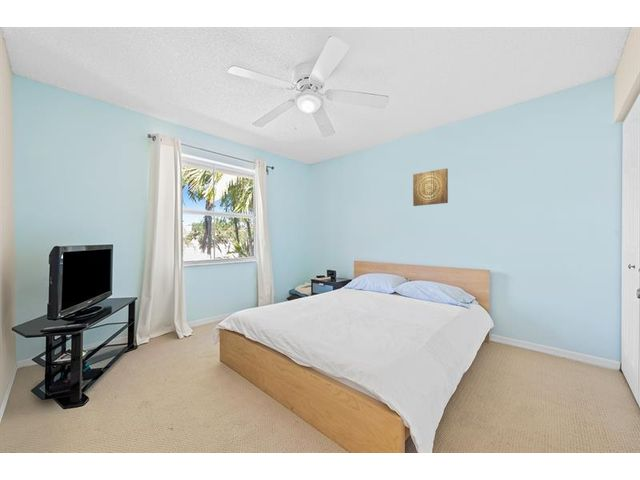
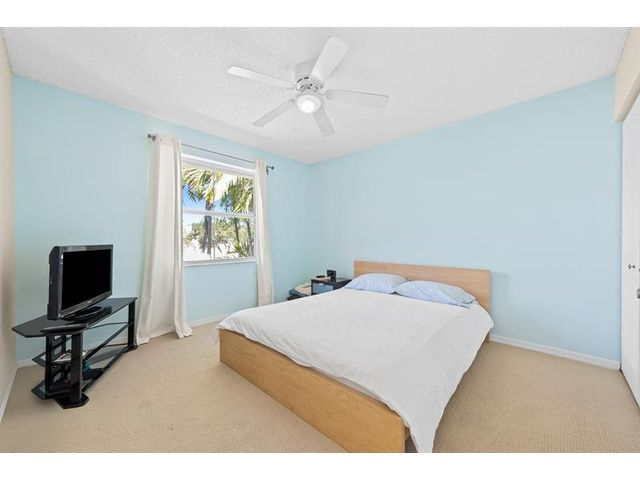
- wall art (429, 188)
